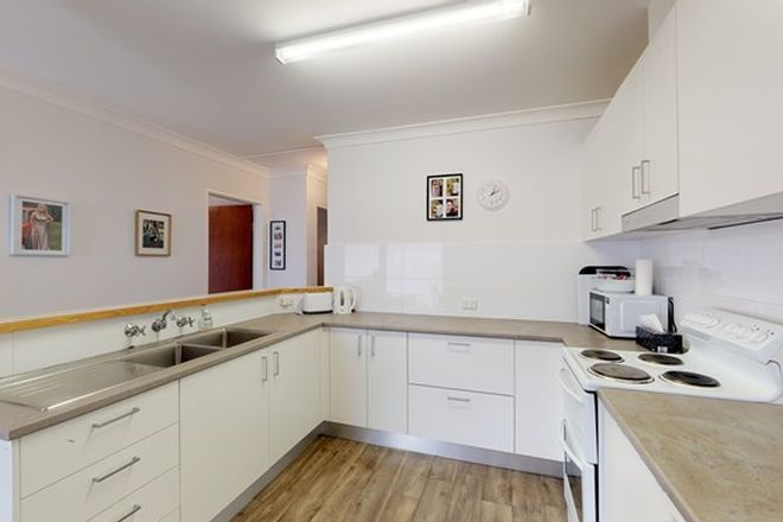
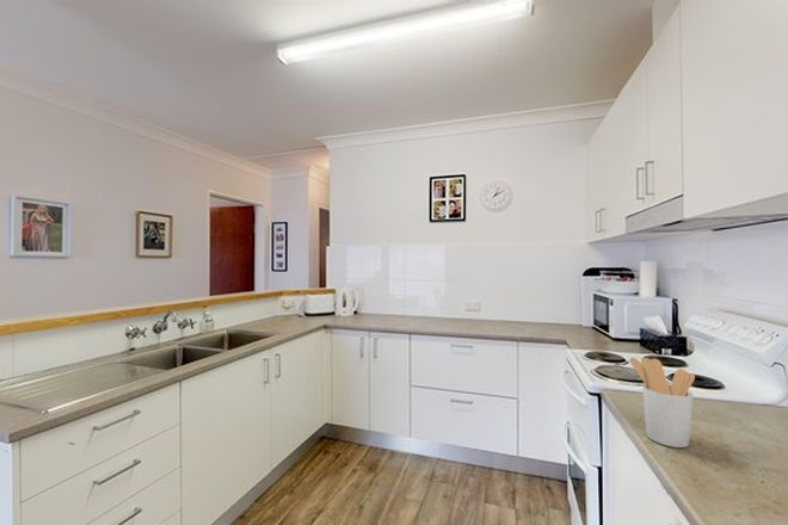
+ utensil holder (659, 397)
